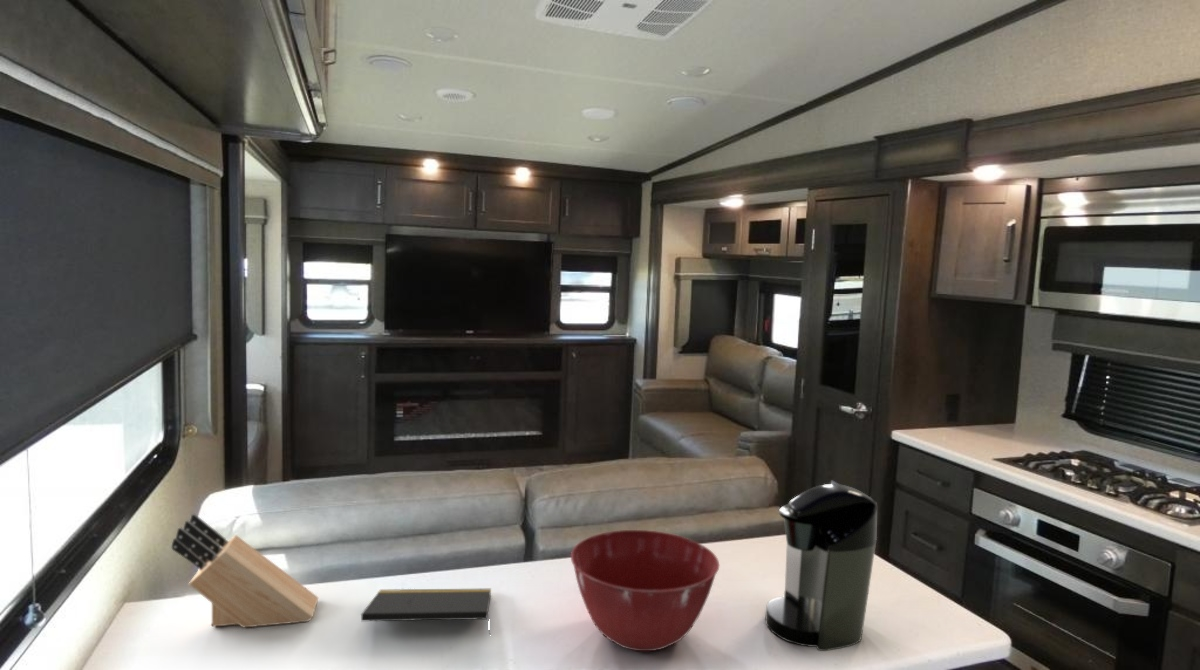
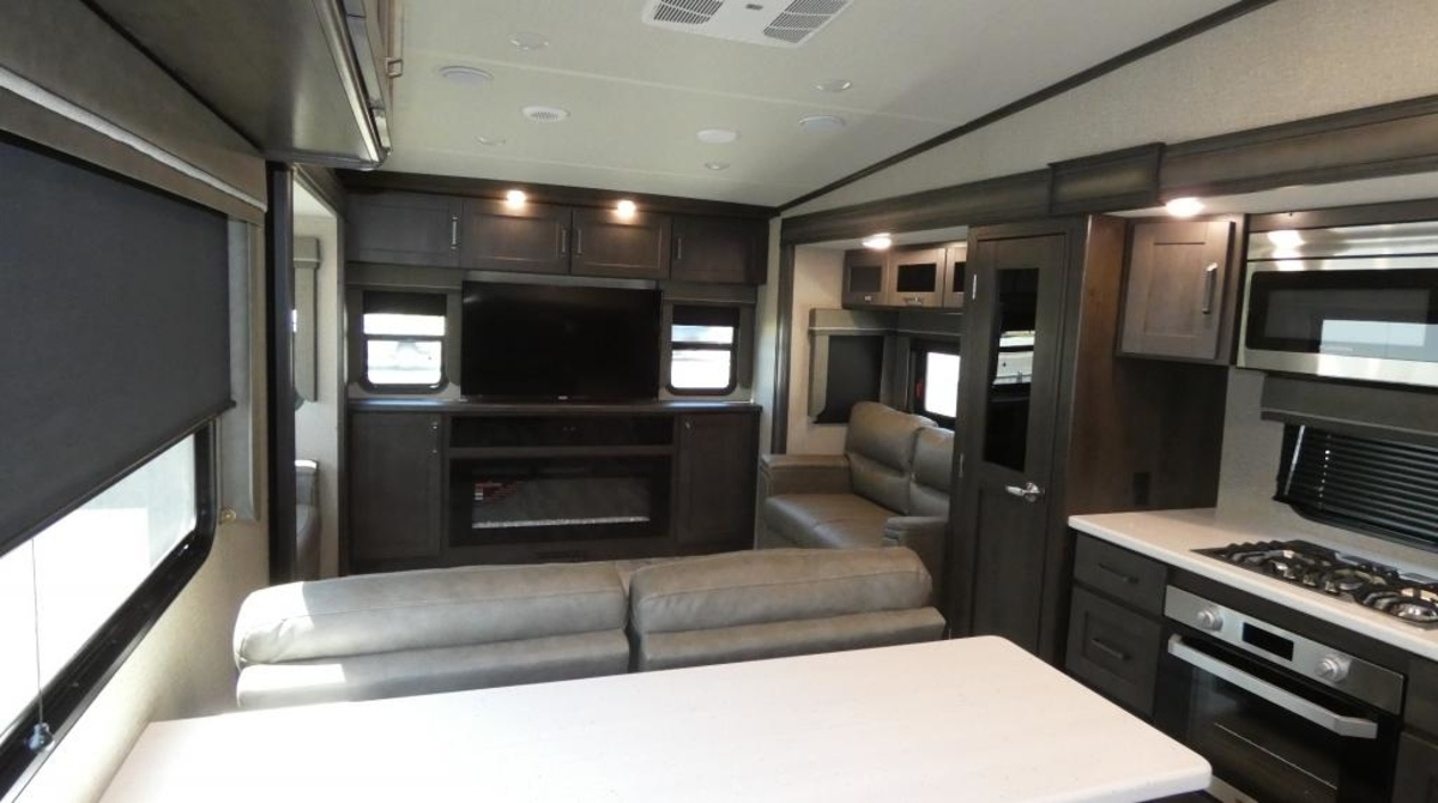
- mixing bowl (642, 594)
- knife block (246, 567)
- coffee maker (813, 546)
- notepad (430, 603)
